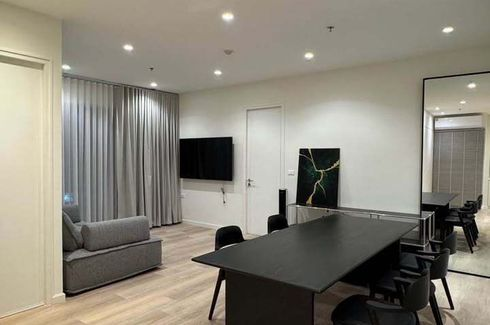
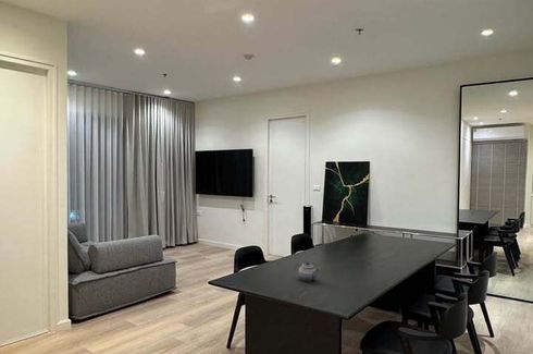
+ teapot (307, 270)
